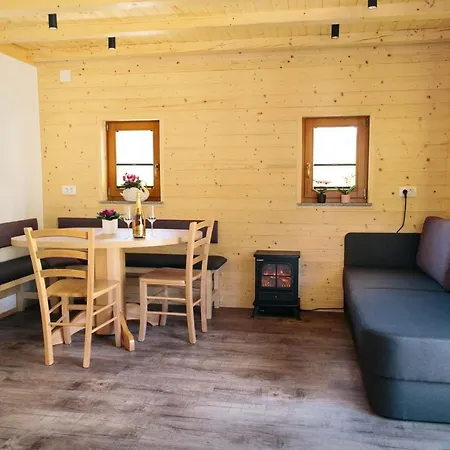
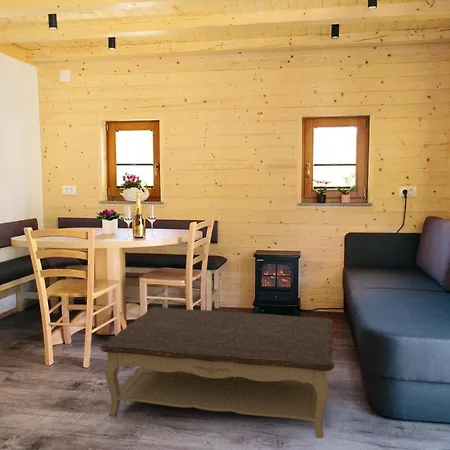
+ coffee table (225, 363)
